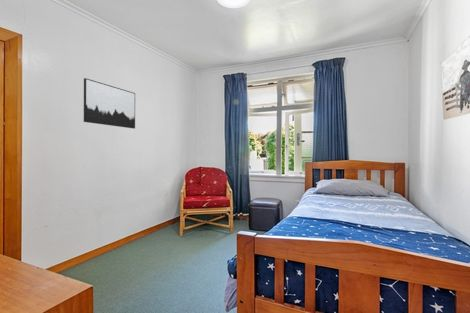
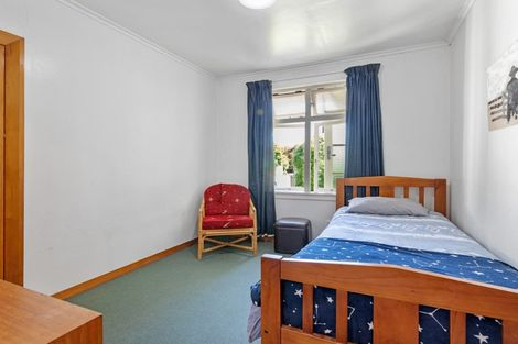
- wall art (112, 106)
